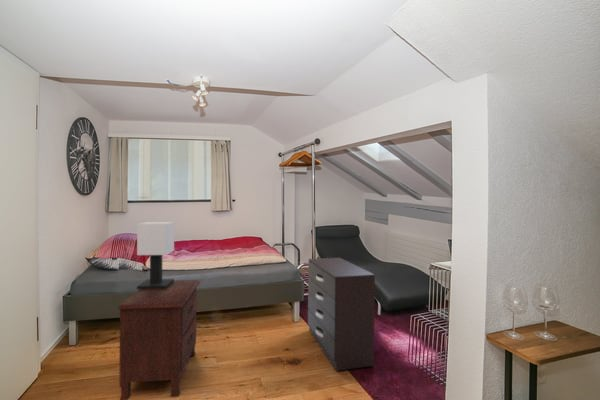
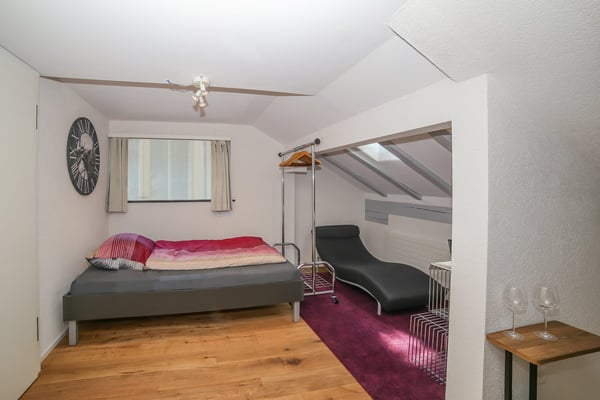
- nightstand (164, 332)
- dresser (336, 306)
- table lamp (156, 253)
